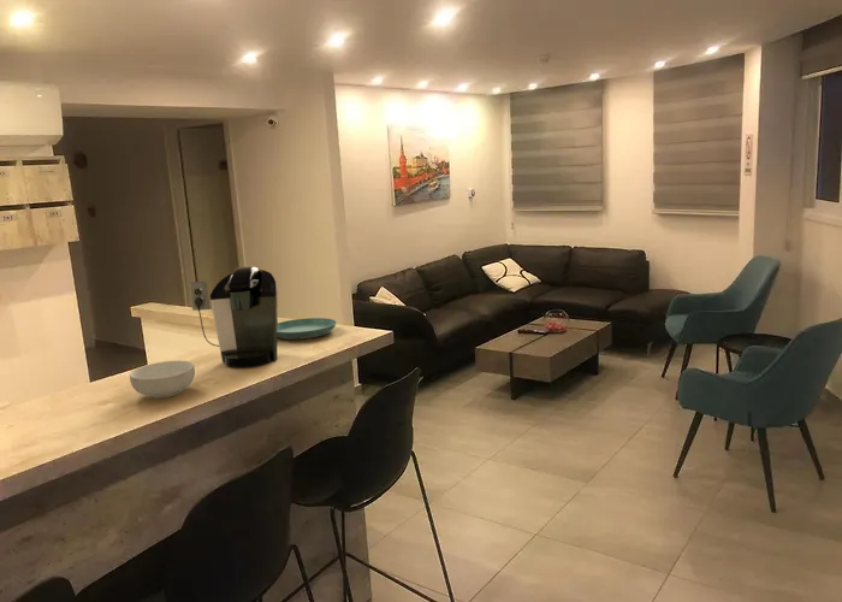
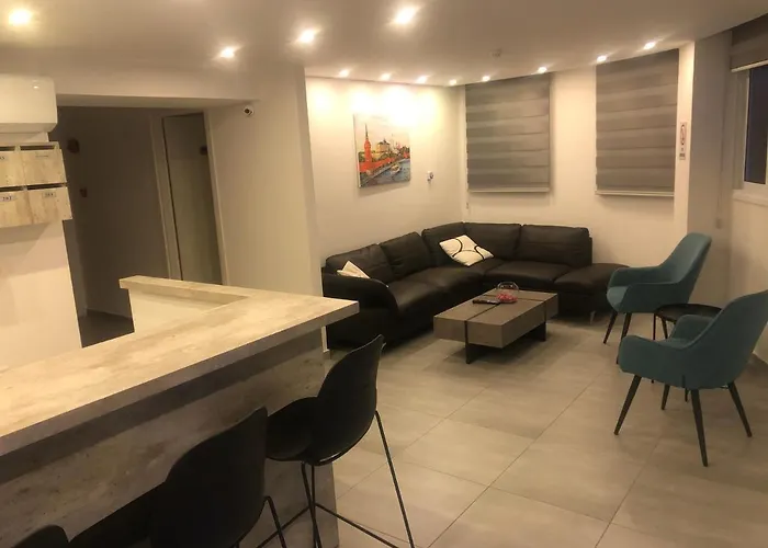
- coffee maker (230, 314)
- cereal bowl (164, 380)
- saucer (303, 329)
